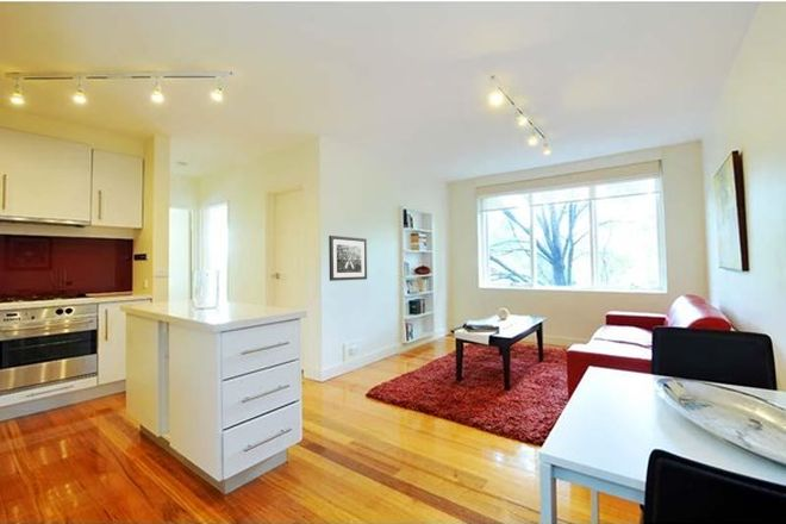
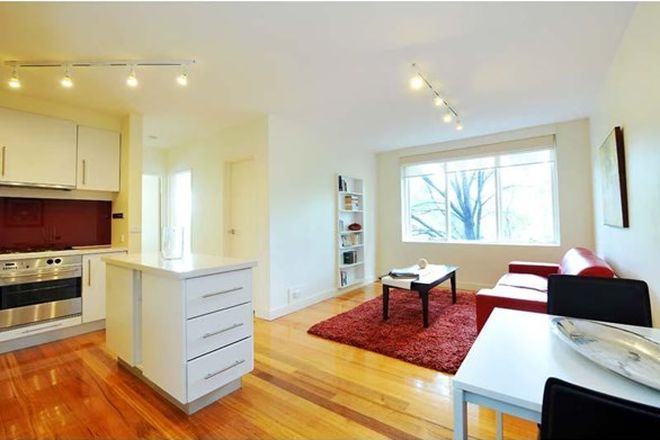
- wall art (349, 258)
